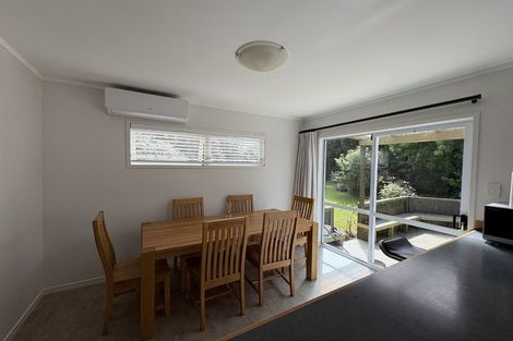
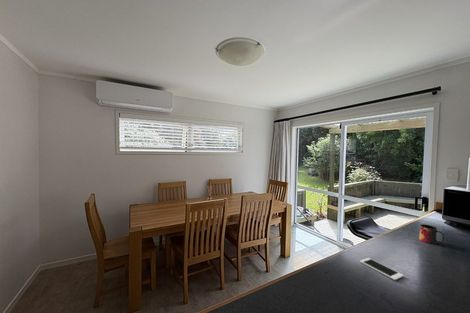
+ cell phone (380, 268)
+ mug (431, 234)
